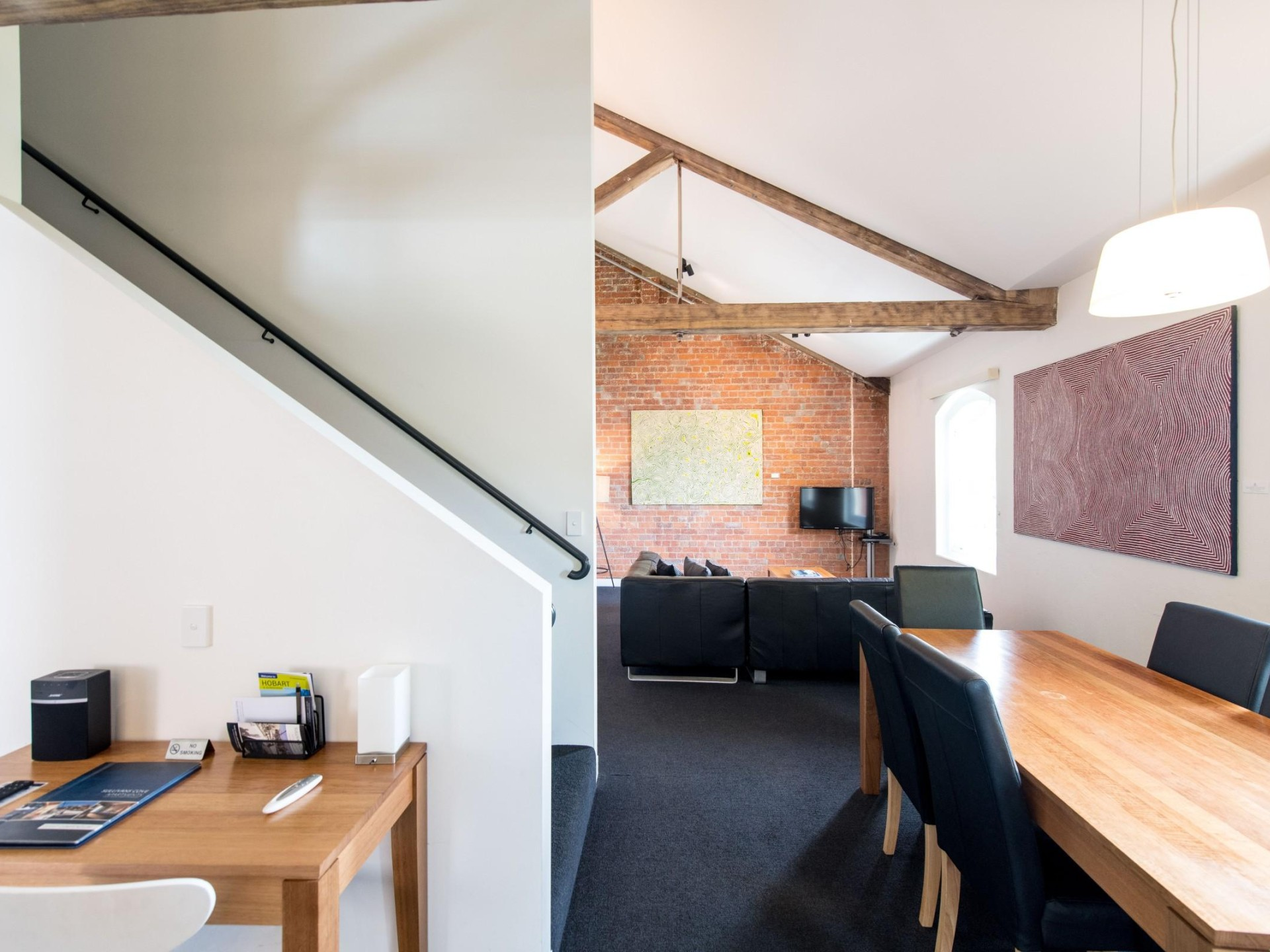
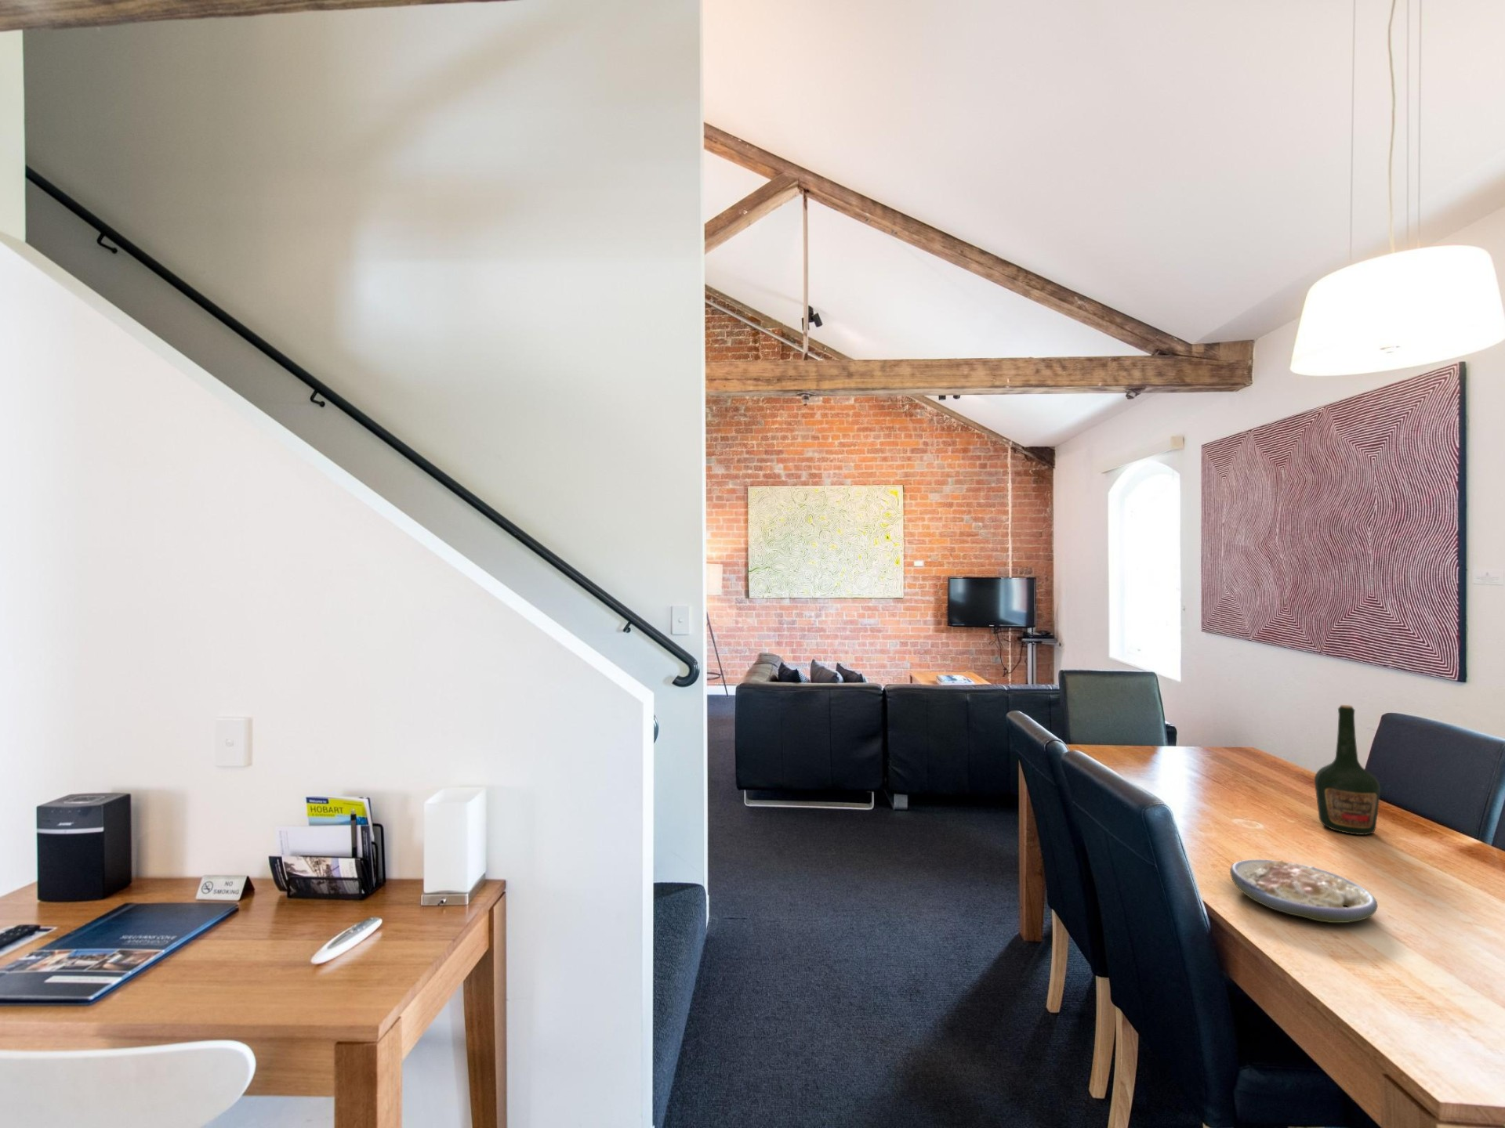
+ soup (1300, 885)
+ bottle (1346, 767)
